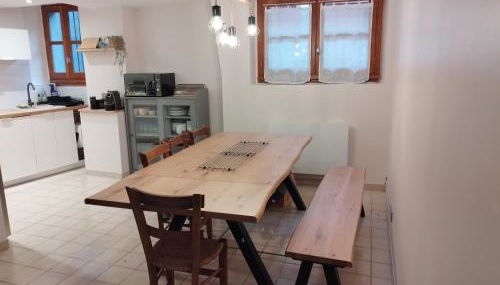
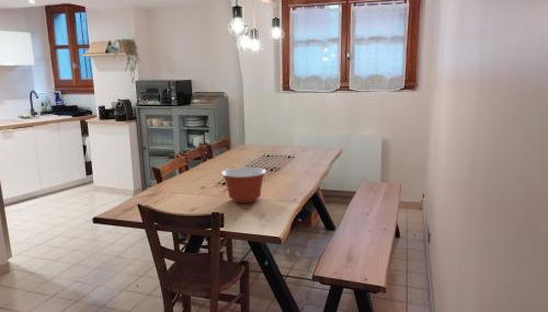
+ mixing bowl (244, 185)
